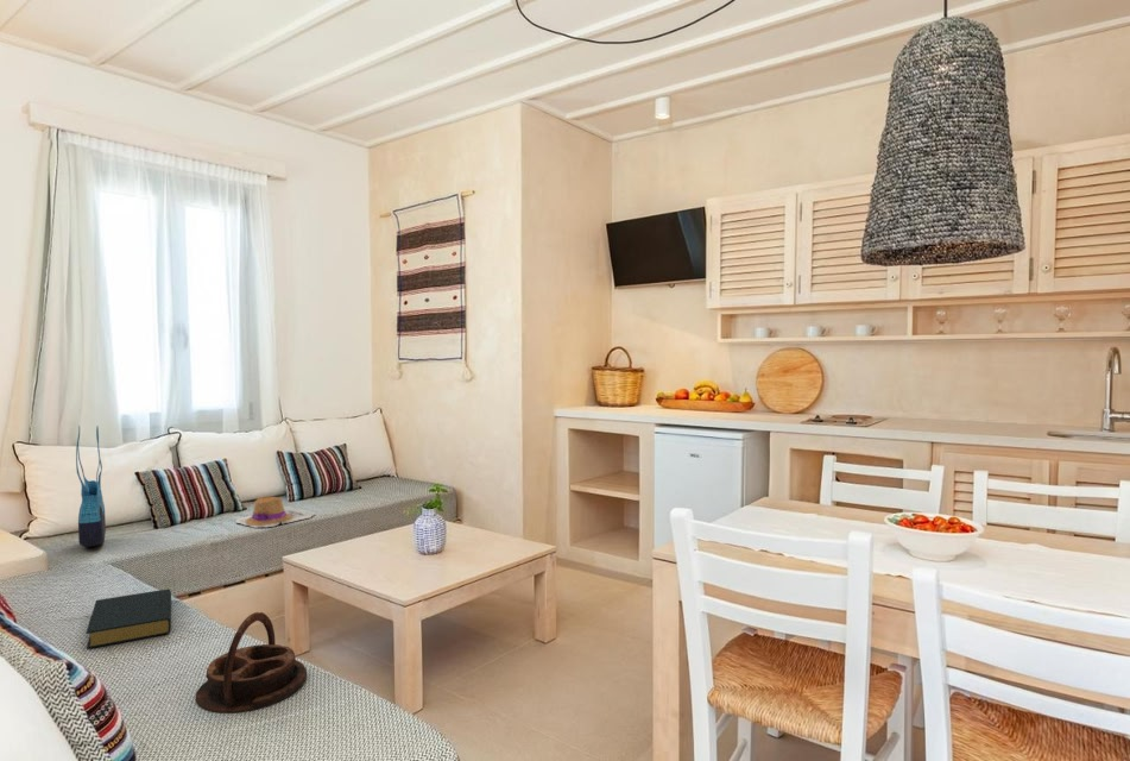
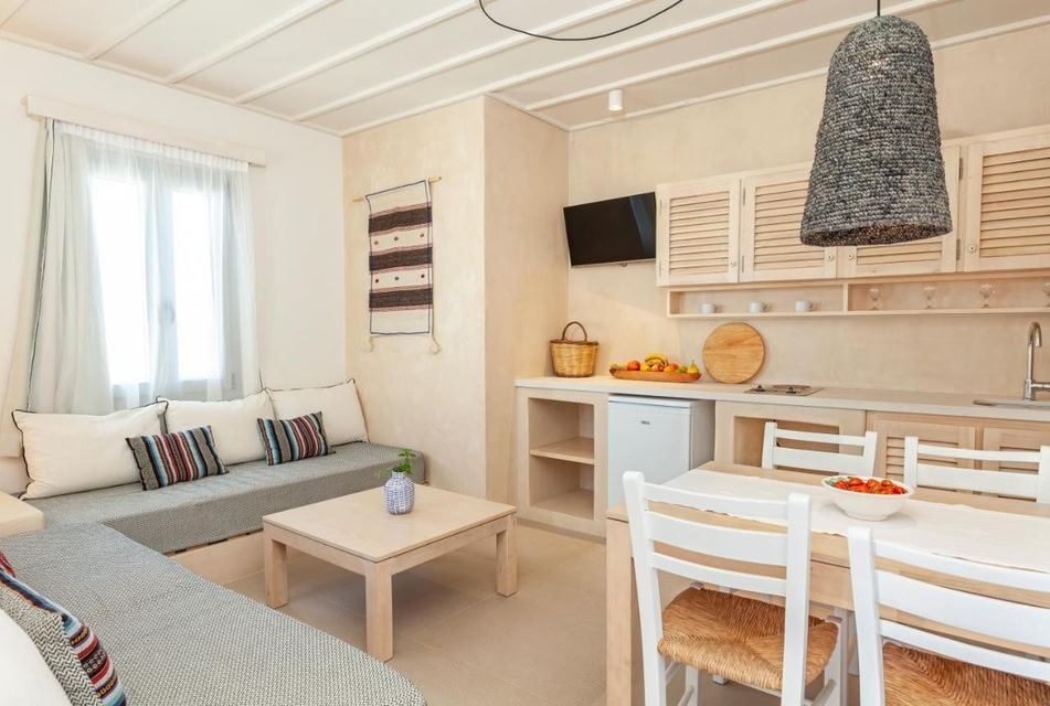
- tote bag (90, 485)
- straw hat (276, 507)
- hardback book (132, 616)
- serving tray (251, 650)
